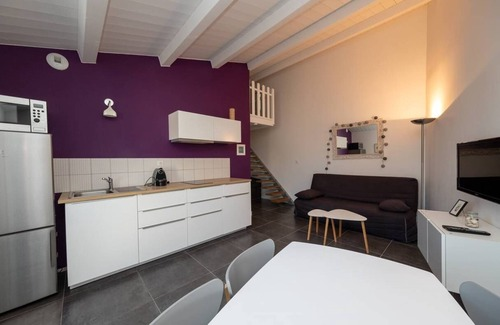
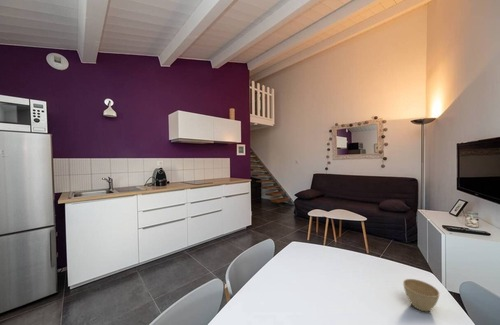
+ flower pot (420, 296)
